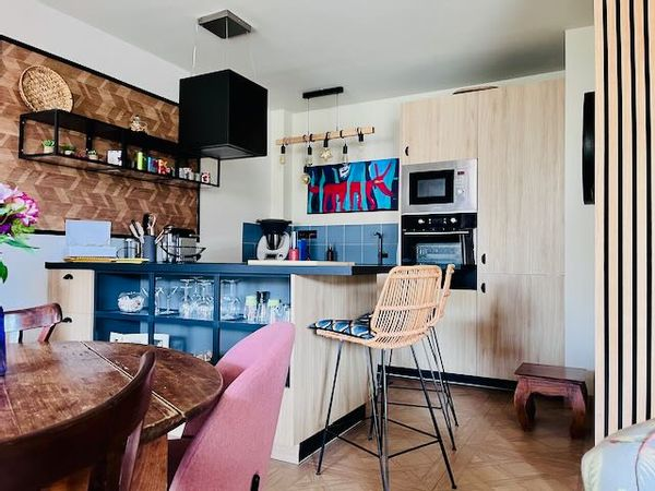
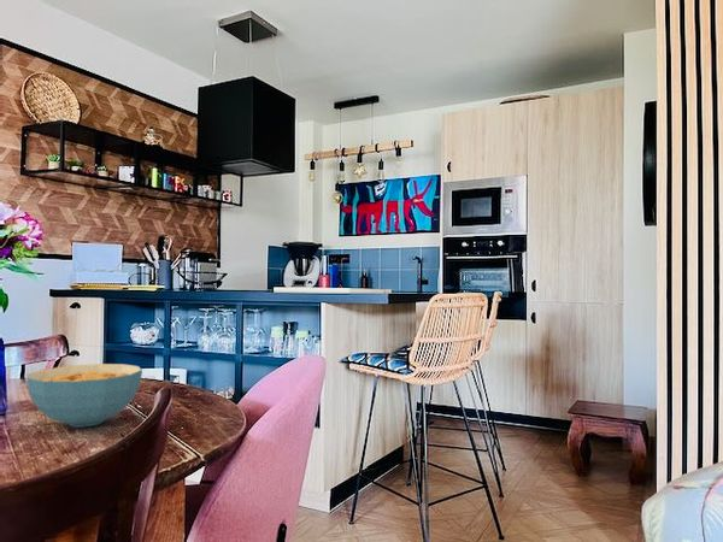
+ cereal bowl (86, 396)
